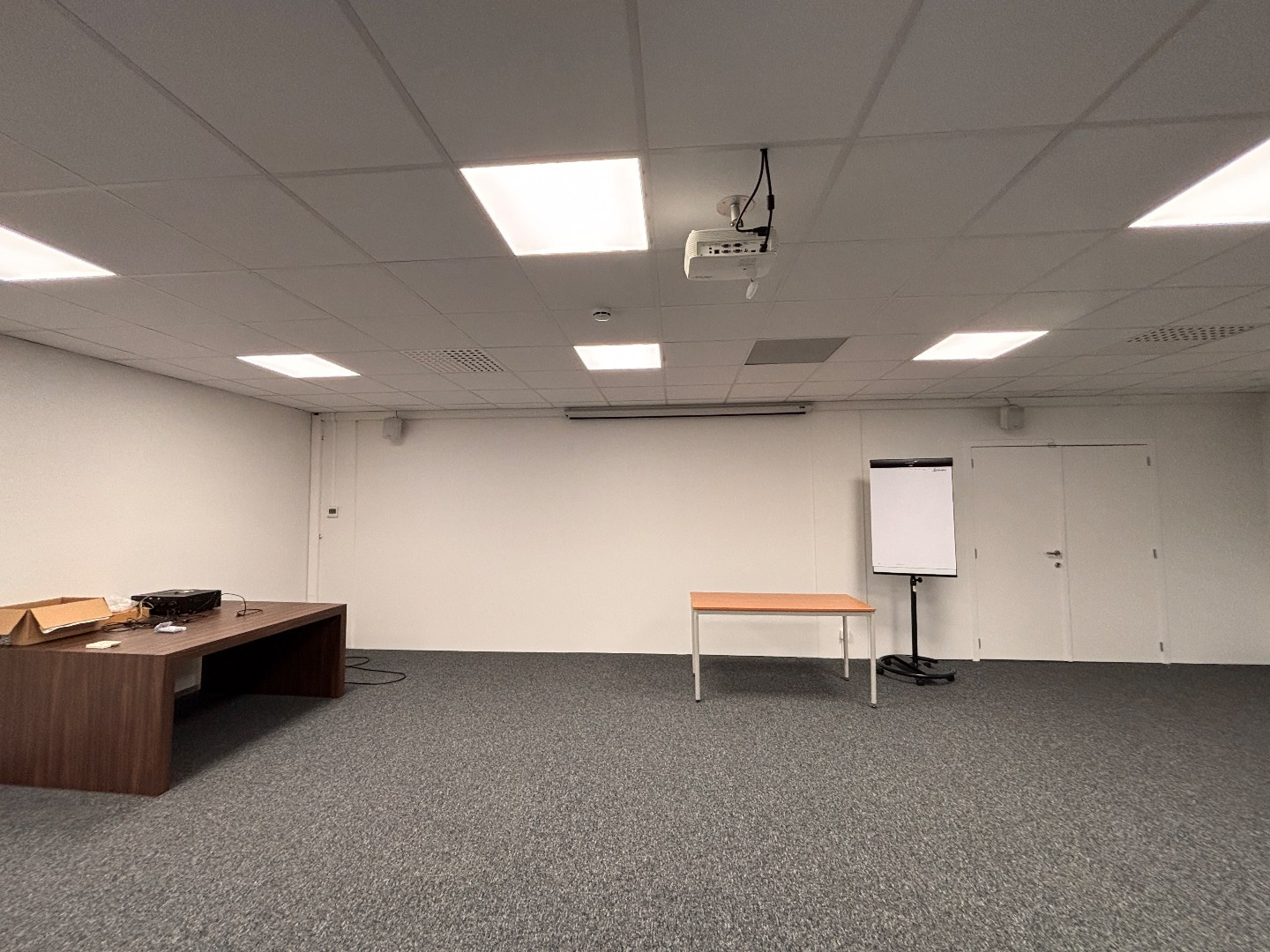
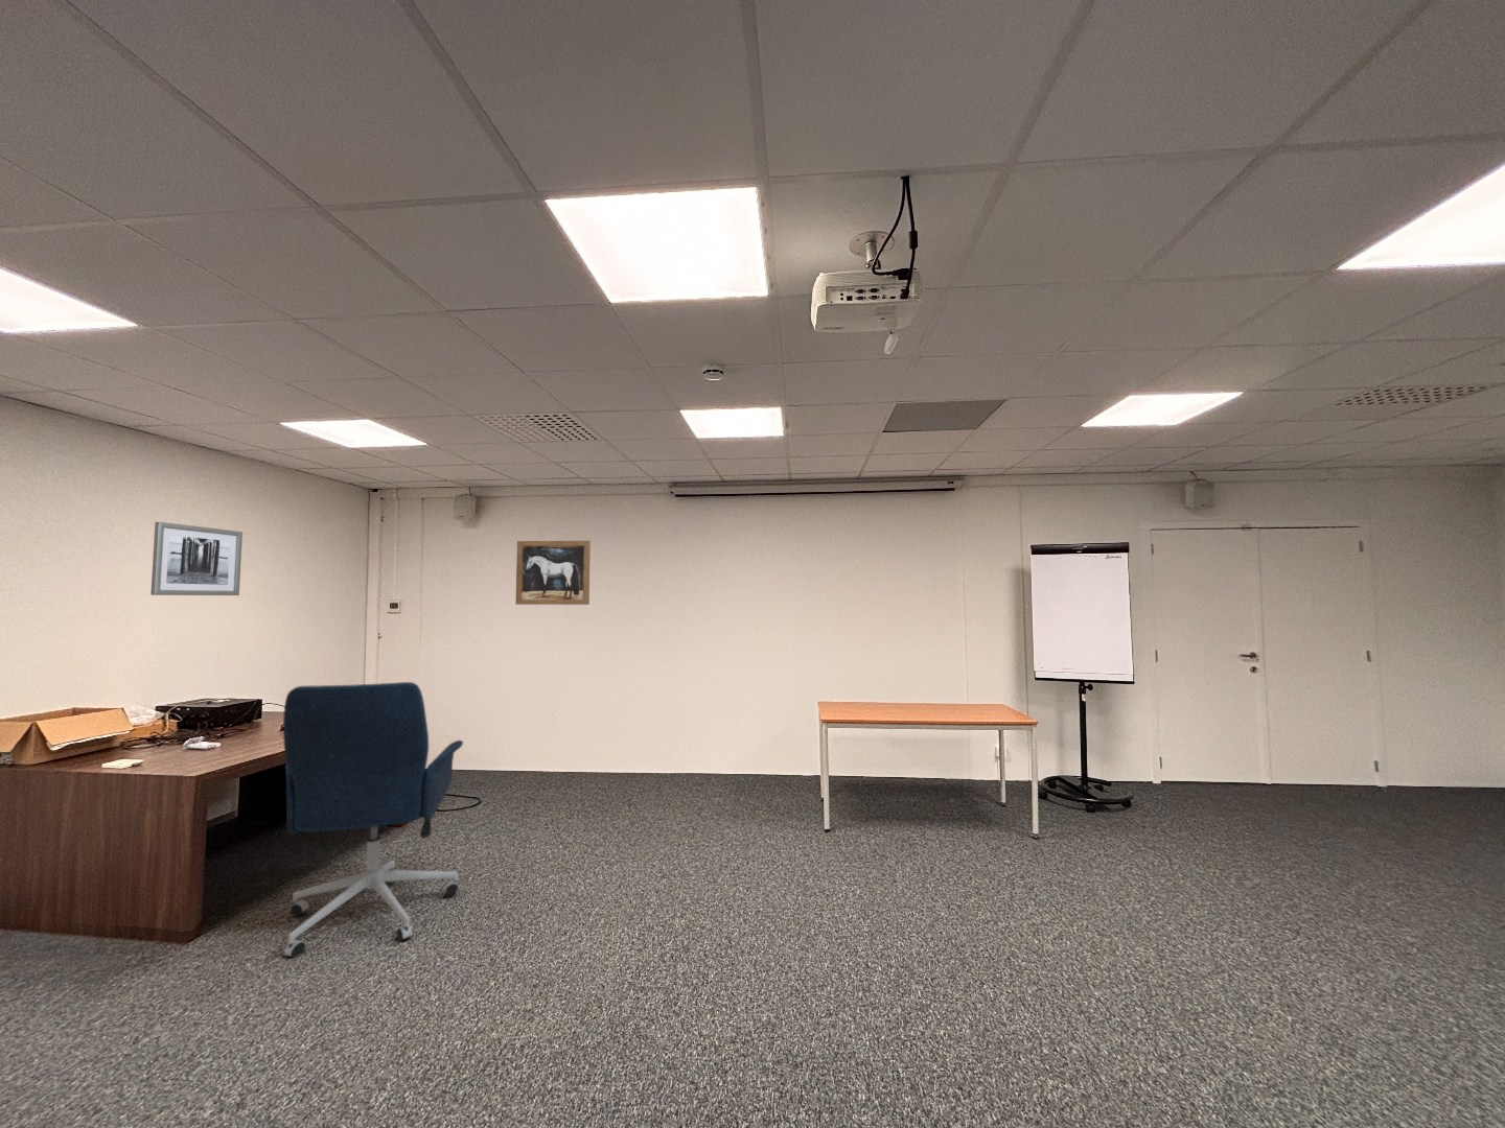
+ wall art (199, 560)
+ wall art (553, 572)
+ office chair (373, 794)
